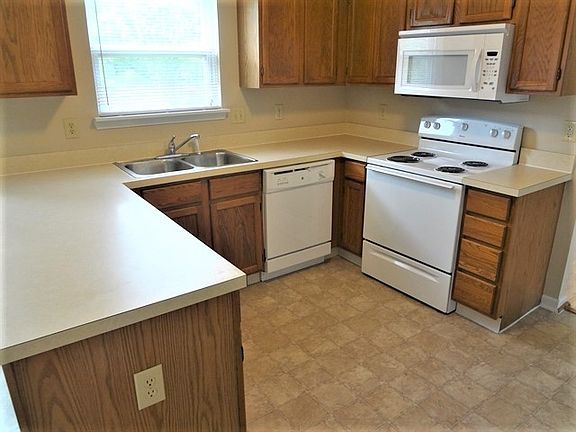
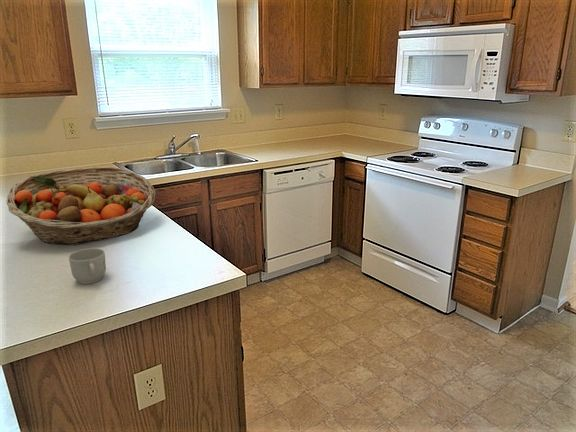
+ mug (89, 268)
+ fruit basket (86, 203)
